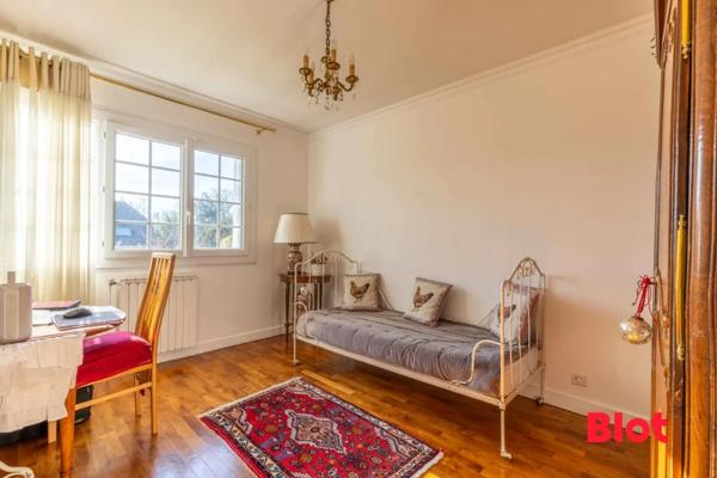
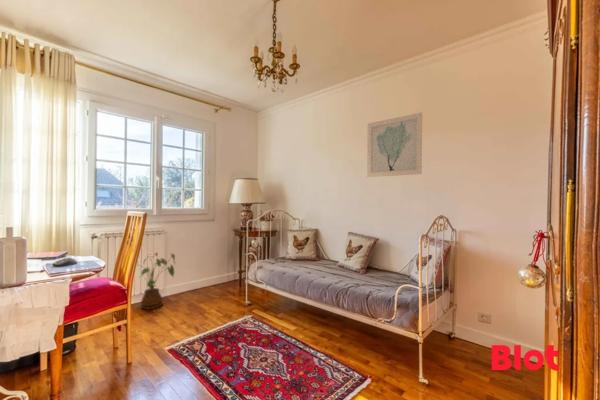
+ house plant (156, 279)
+ wall art (392, 147)
